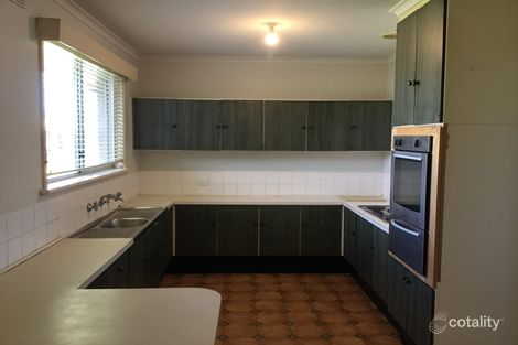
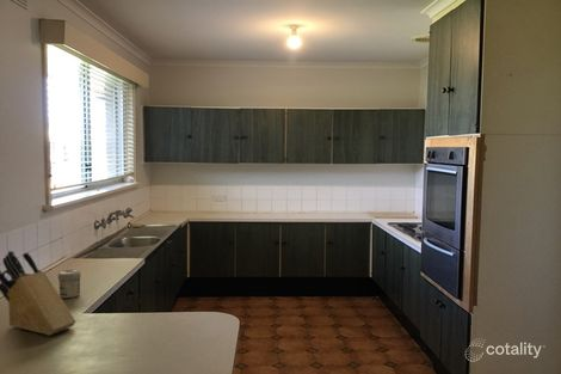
+ jar (69, 283)
+ knife block (33, 289)
